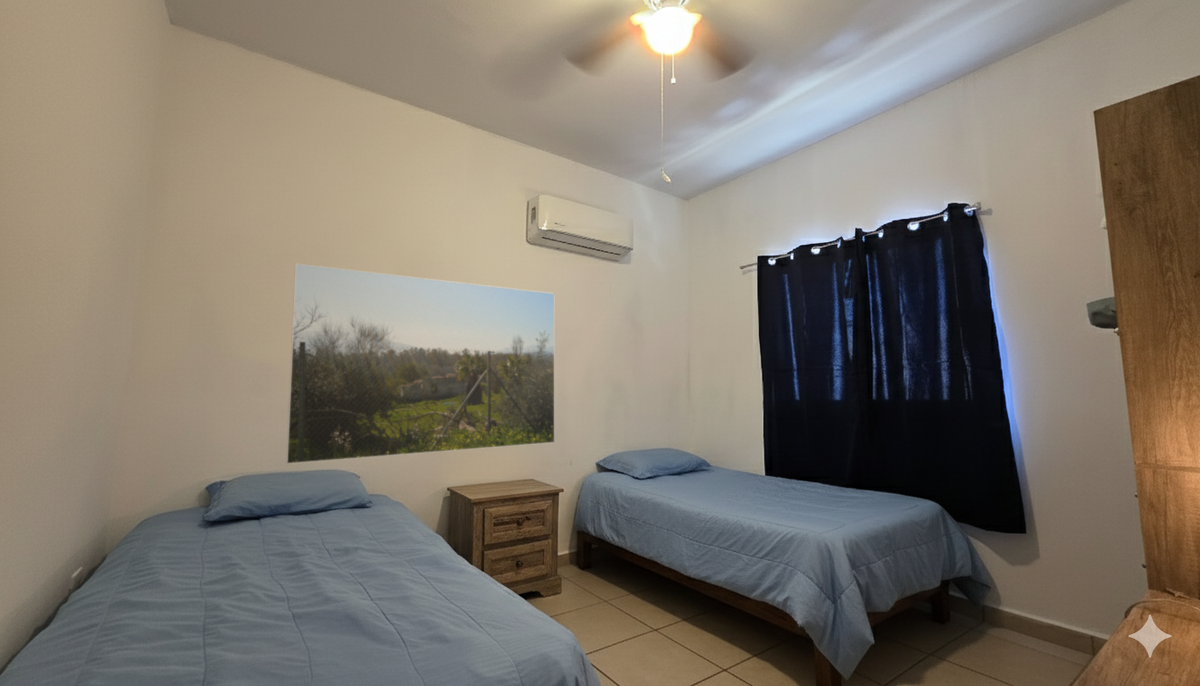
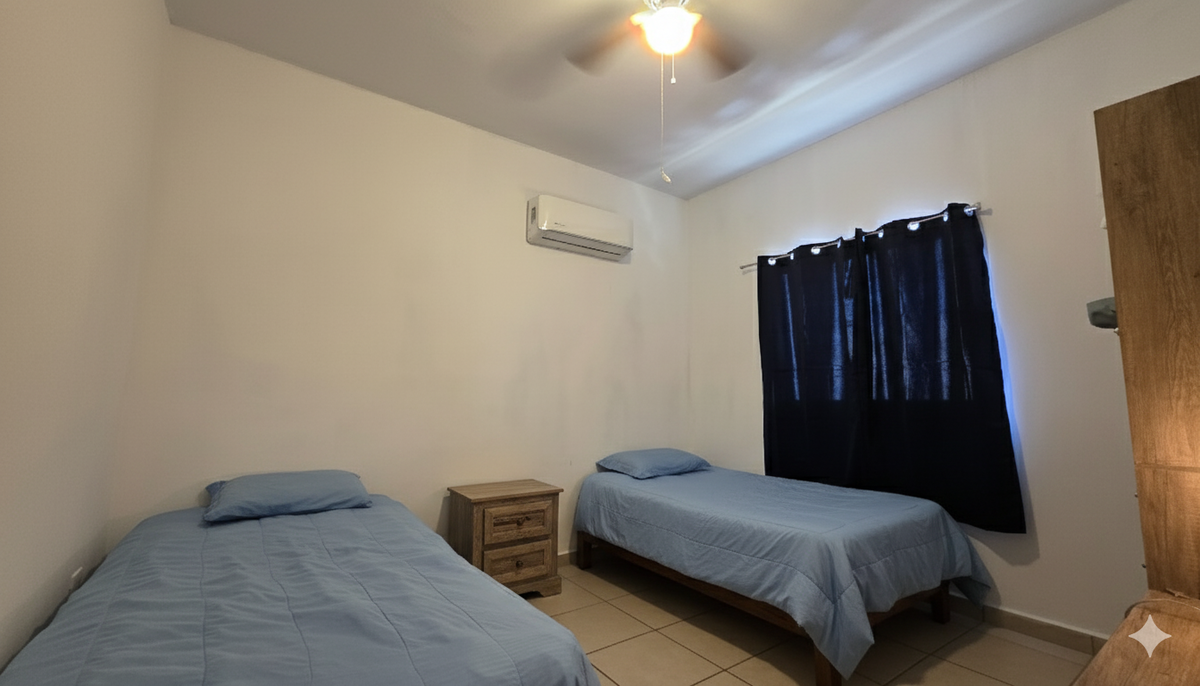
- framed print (441, 364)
